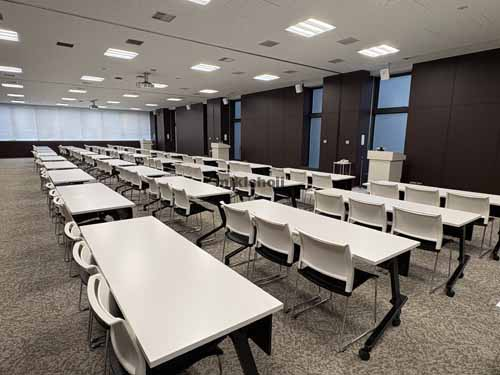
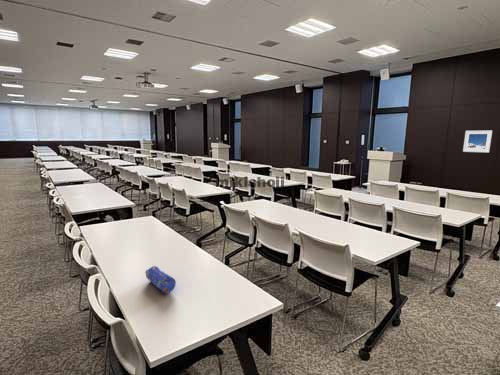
+ pencil case (160, 278)
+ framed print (477, 141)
